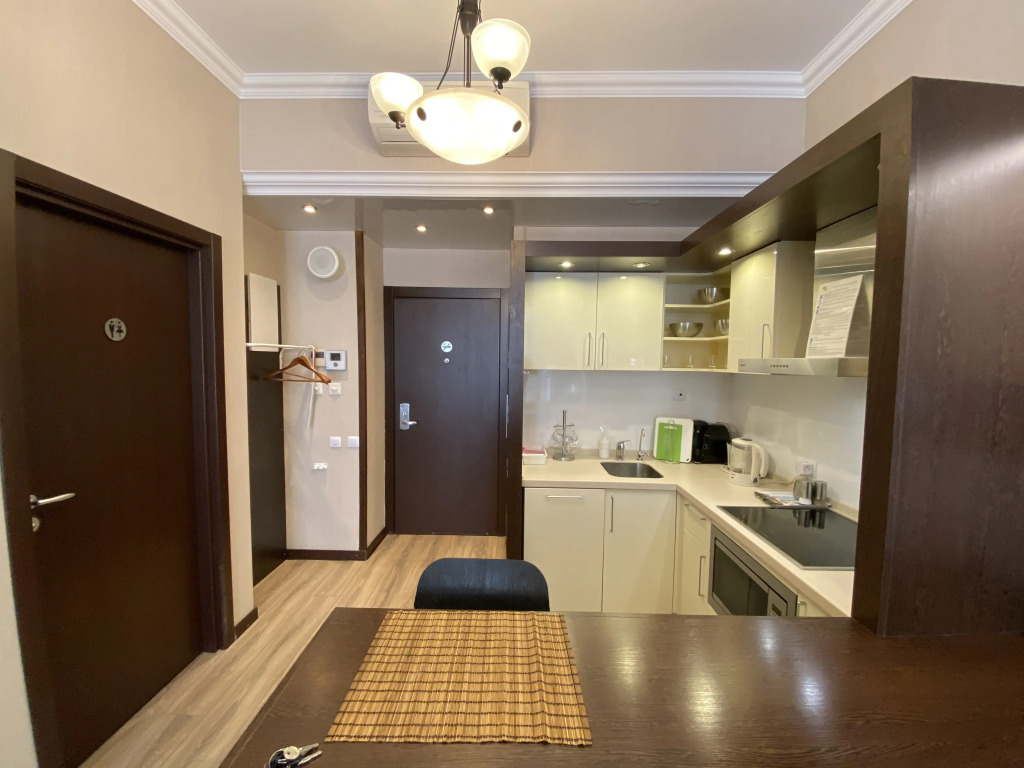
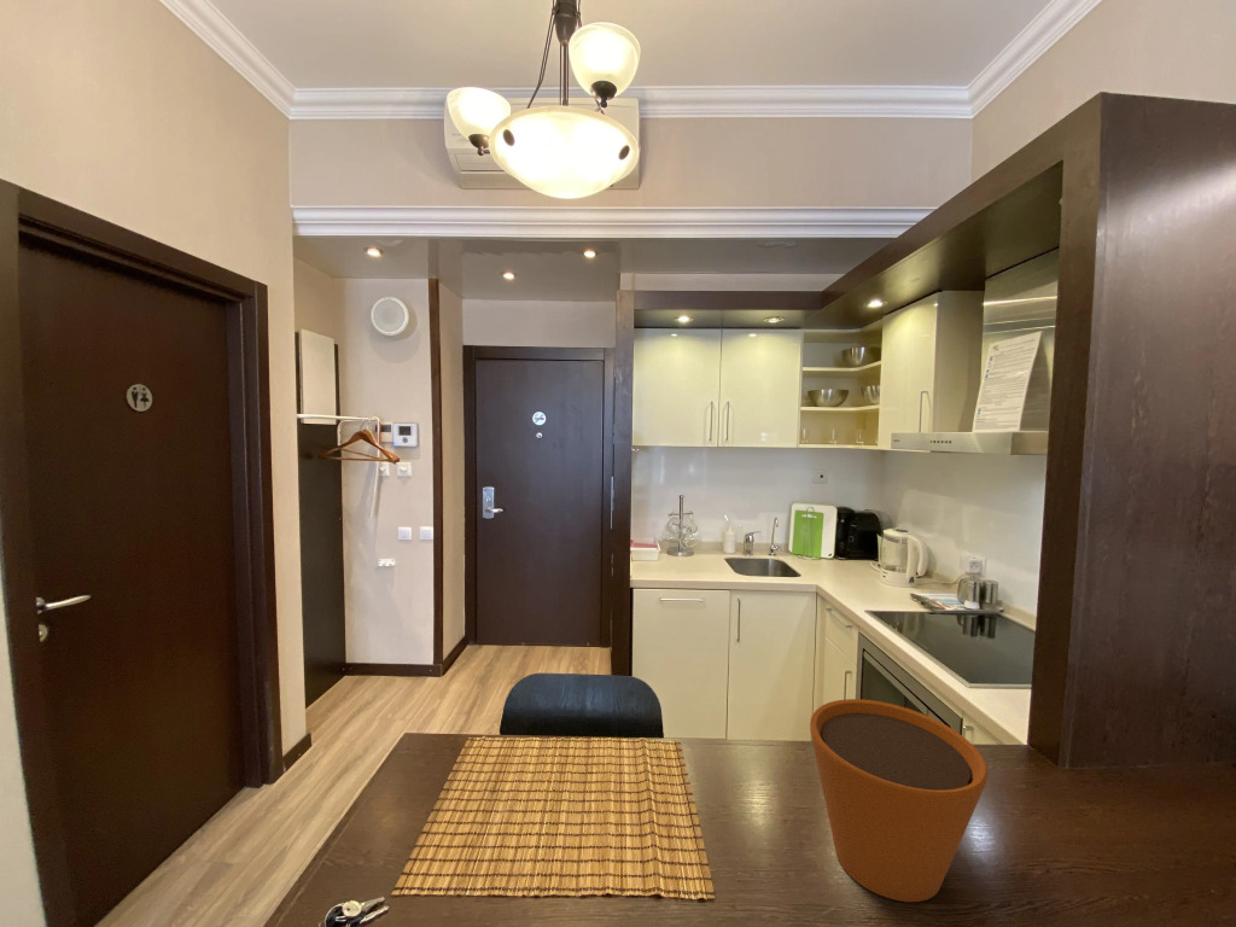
+ flower pot (888, 800)
